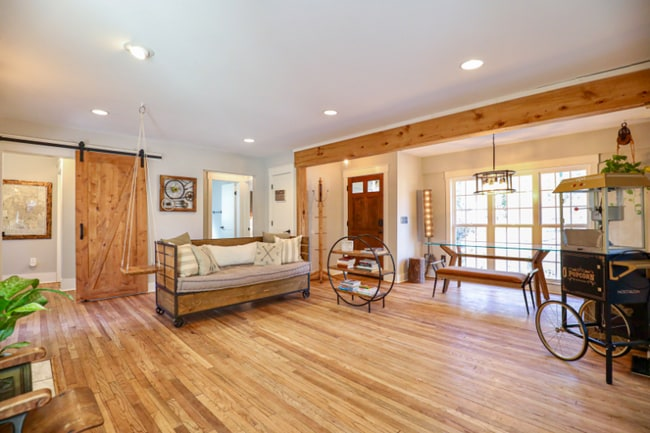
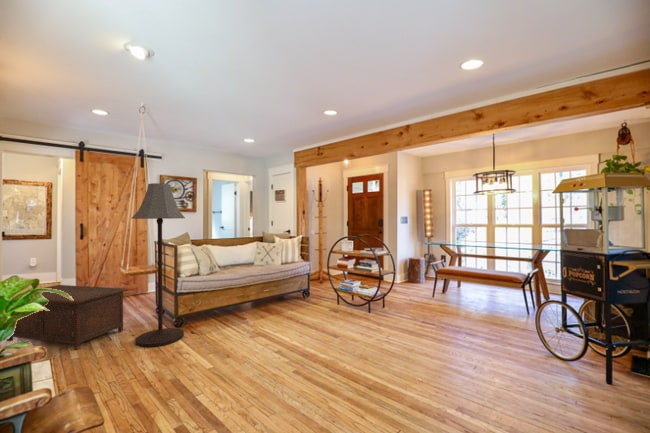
+ cabinet (66, 314)
+ floor lamp (160, 261)
